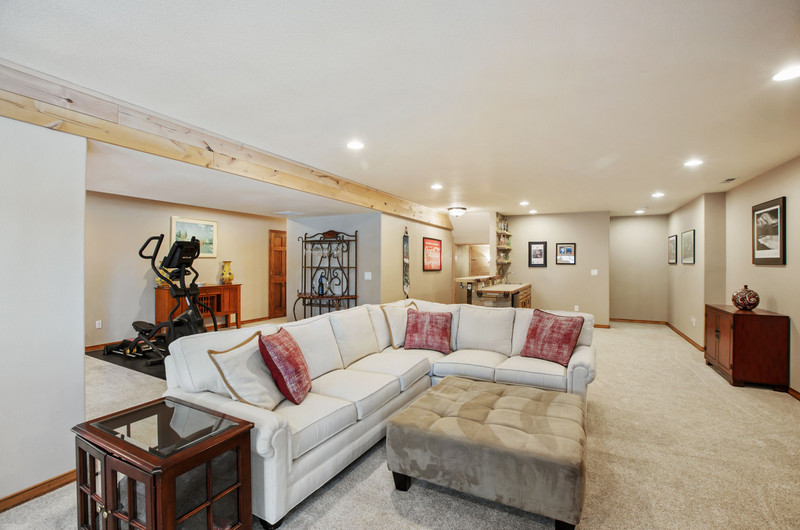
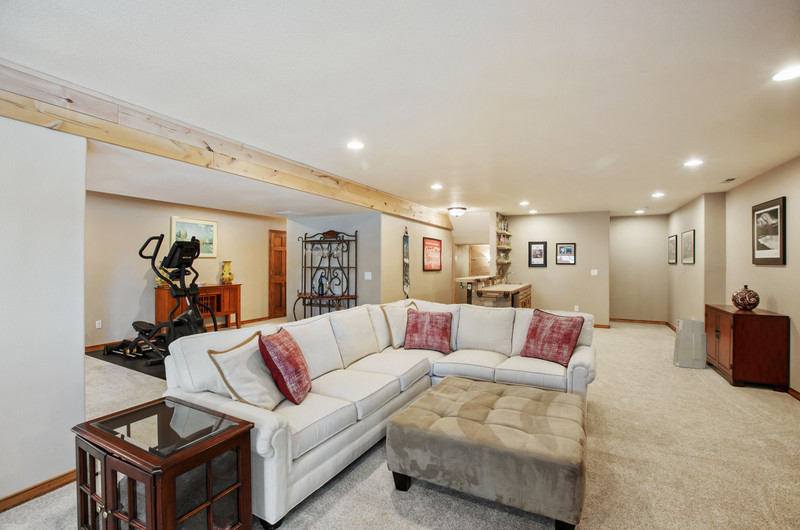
+ air purifier (689, 342)
